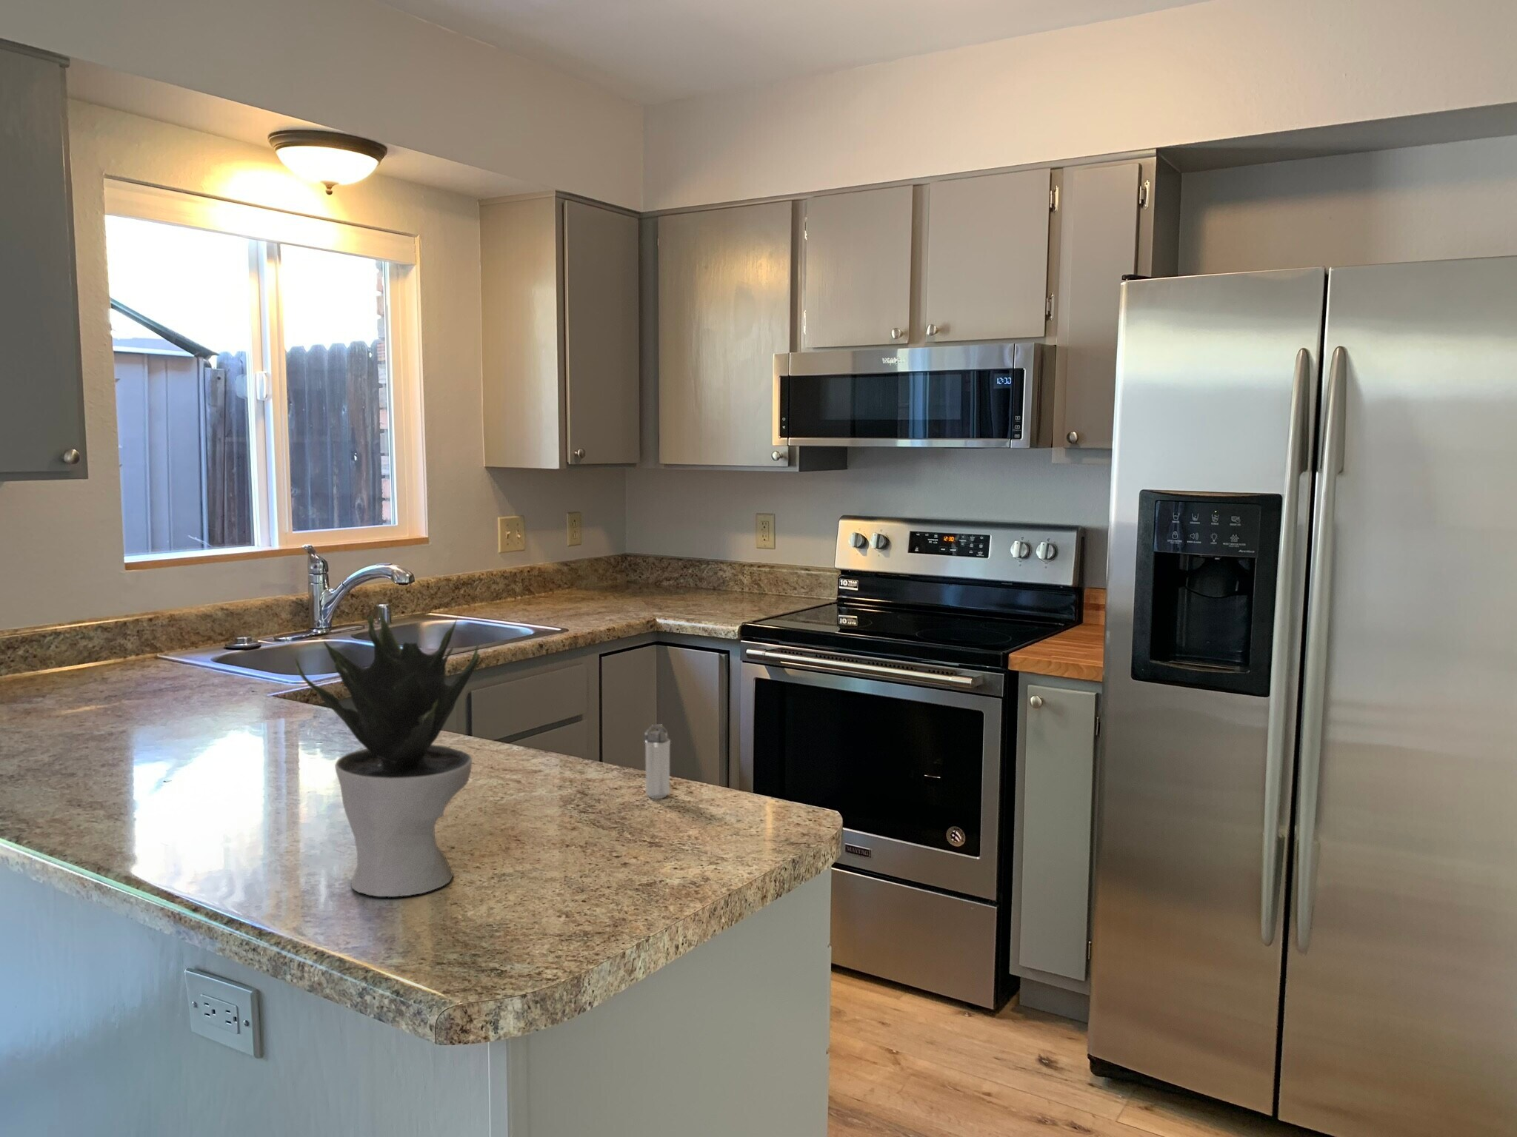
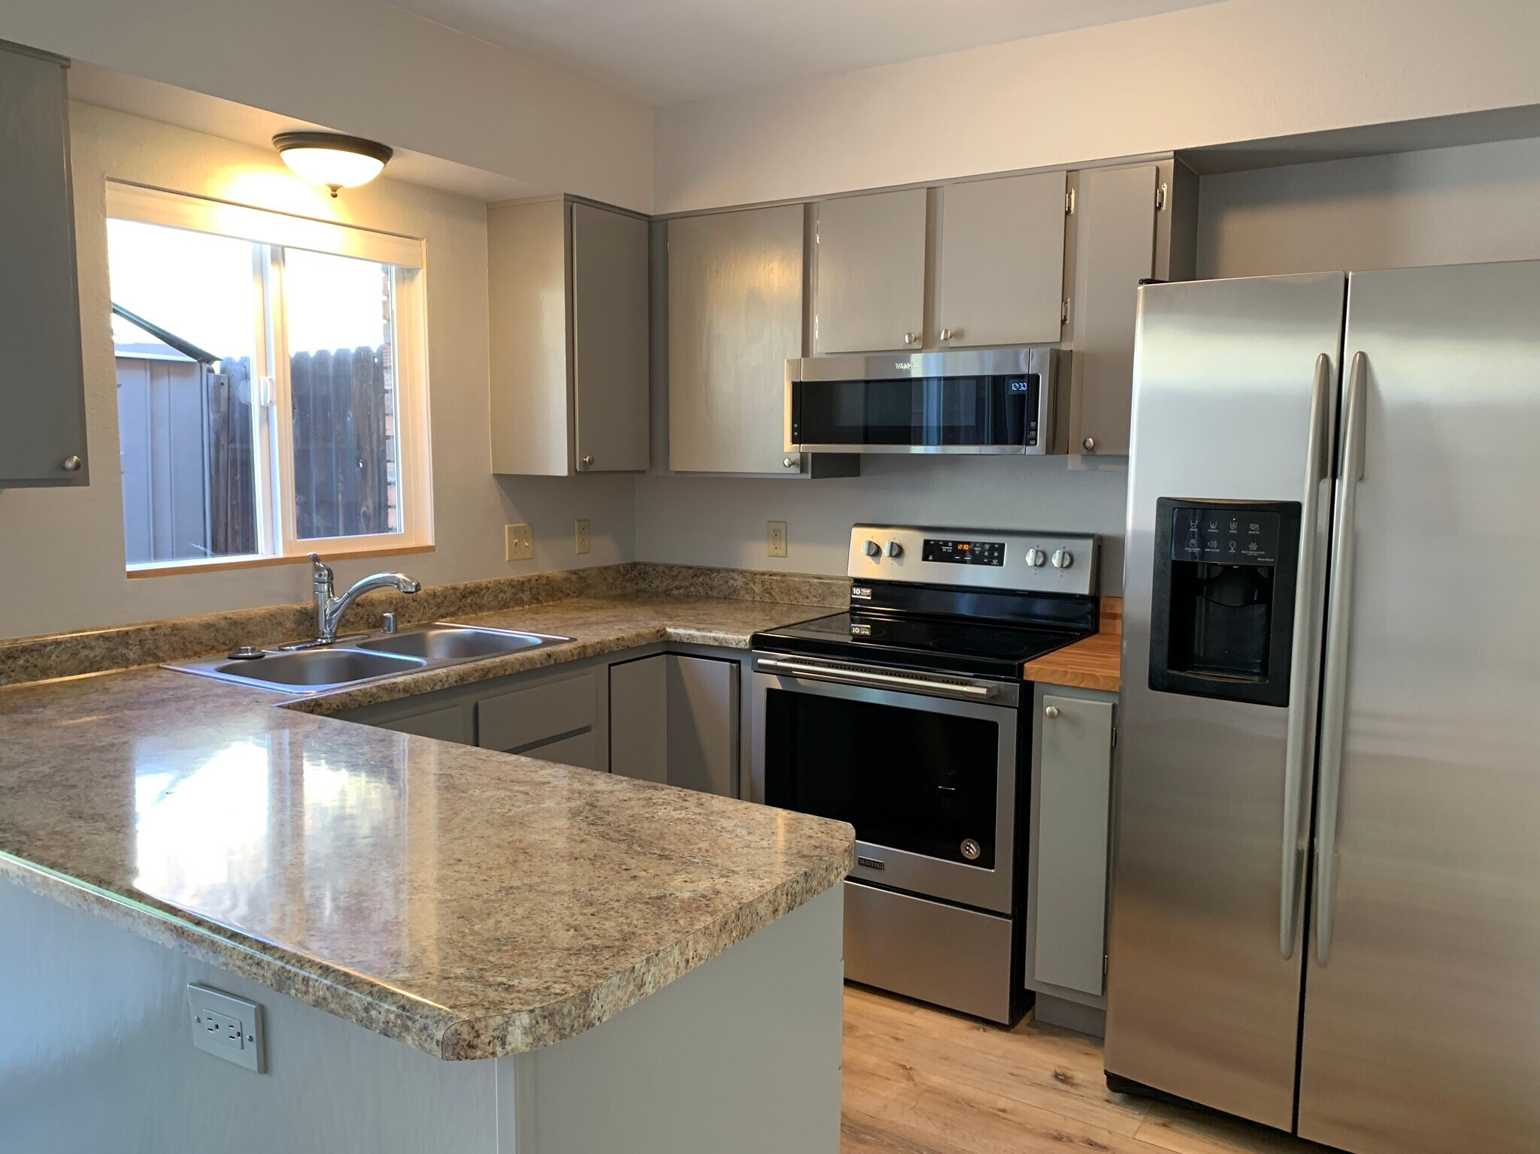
- shaker (657, 761)
- potted plant (399, 743)
